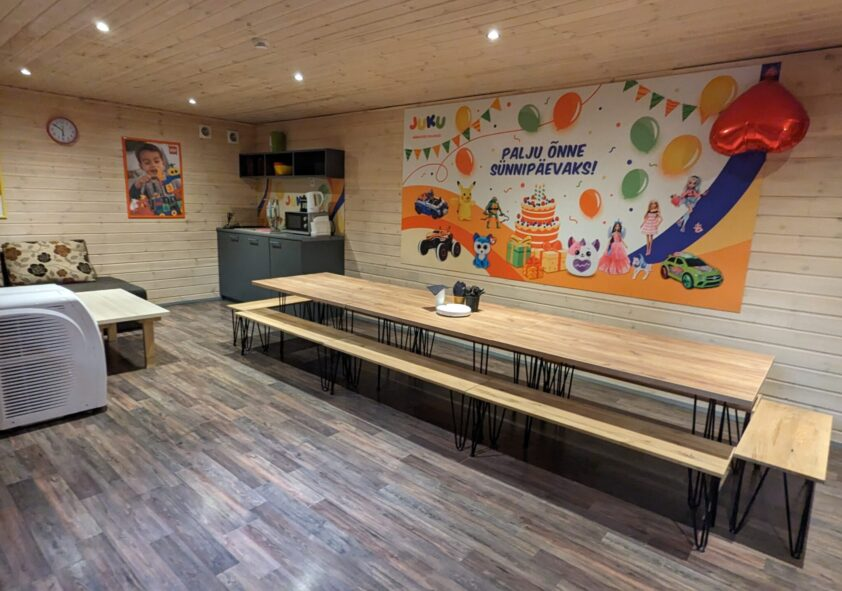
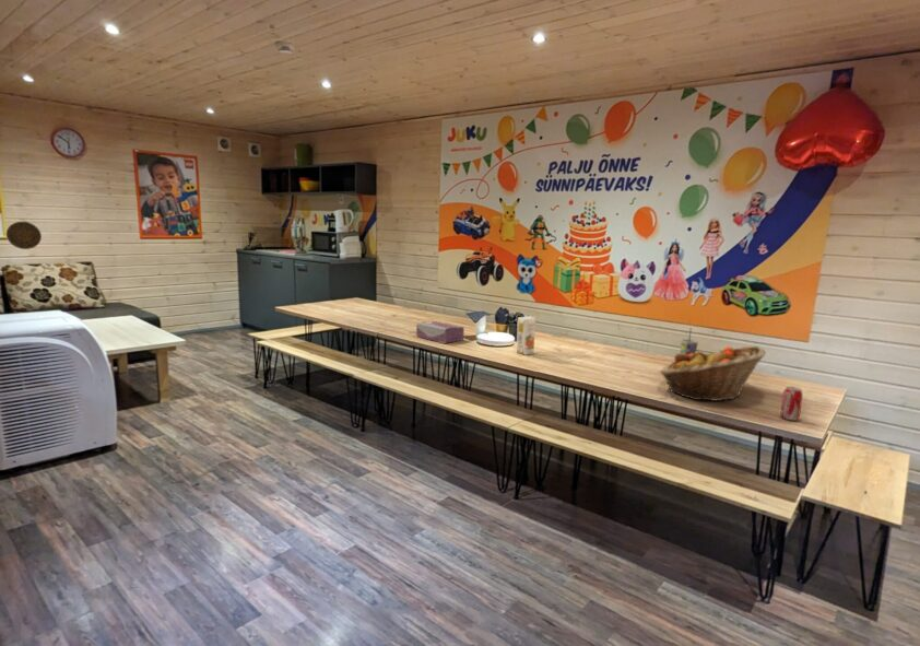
+ fruit basket (710, 368)
+ beverage can (791, 403)
+ tissue box (439, 331)
+ juice carton (526, 334)
+ cup (688, 347)
+ decorative plate (24, 235)
